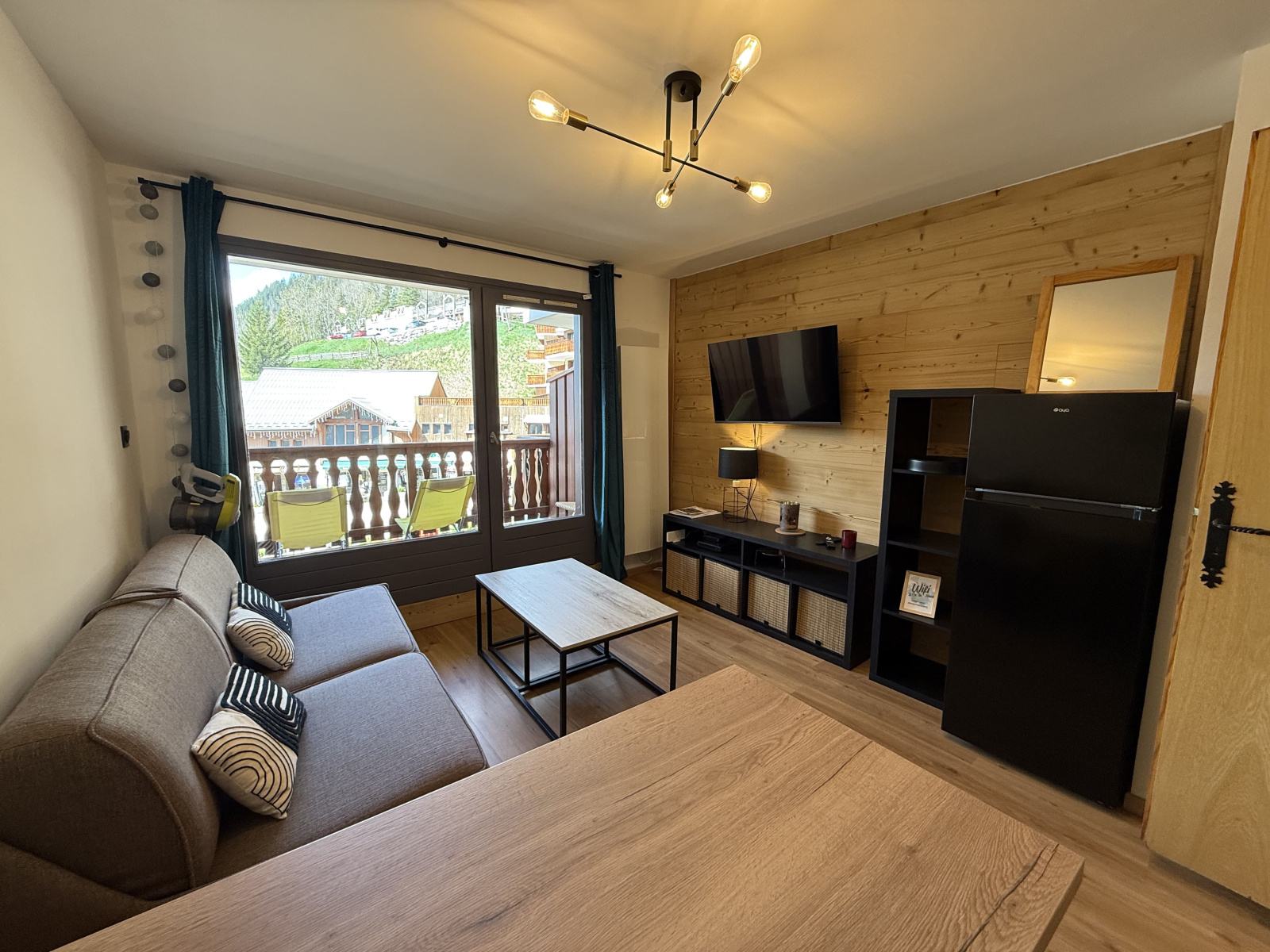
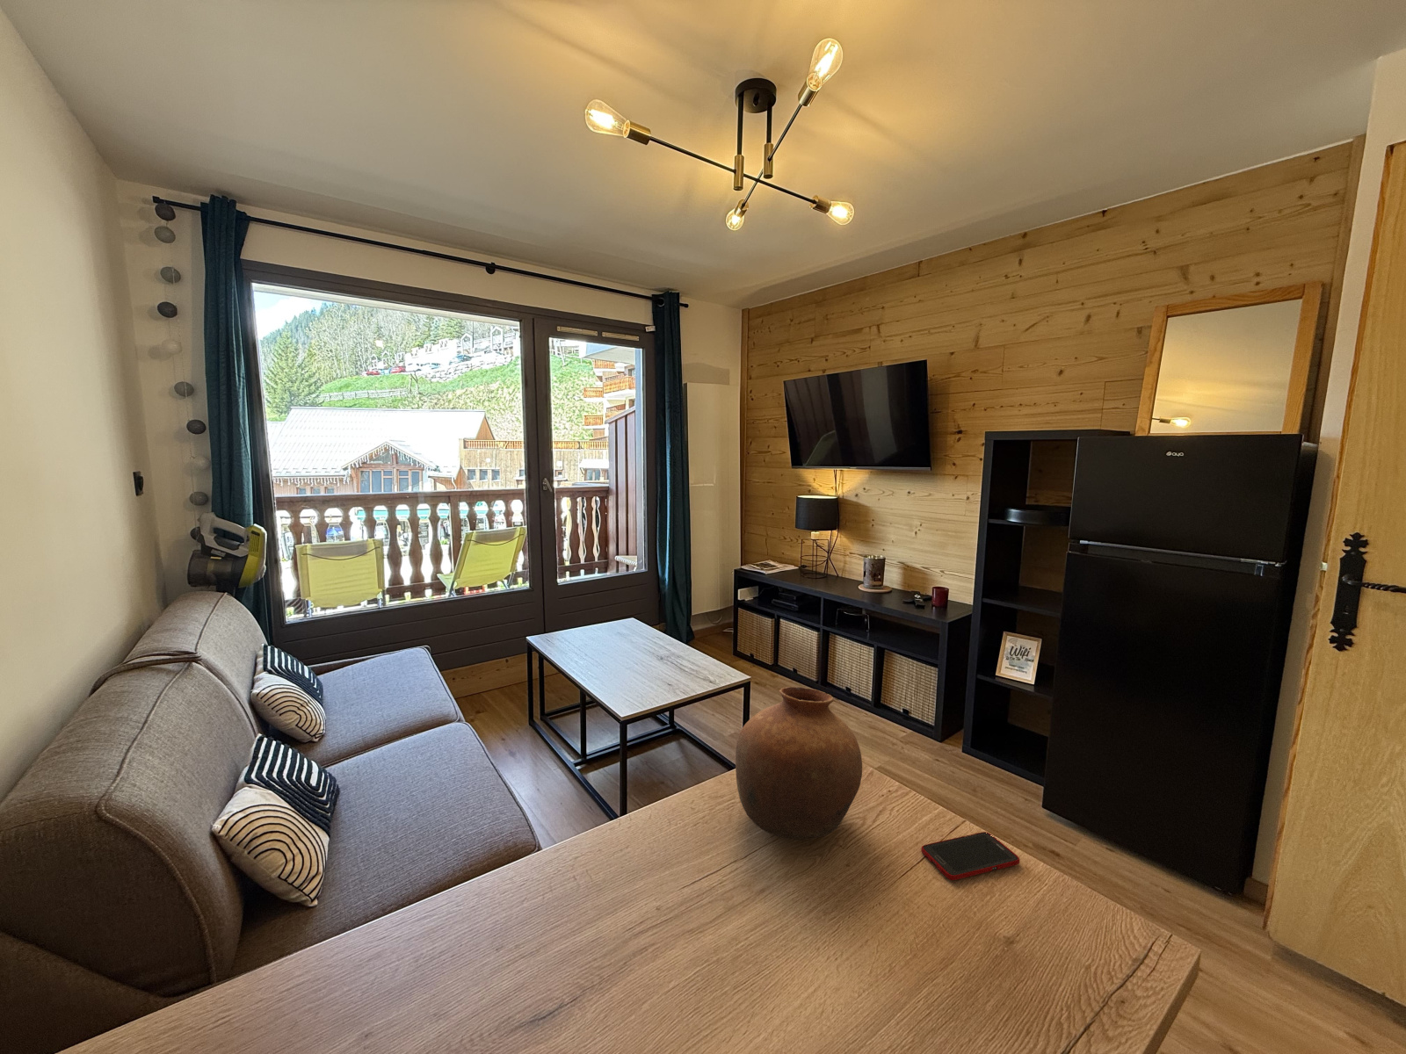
+ pottery (798, 758)
+ cell phone (970, 855)
